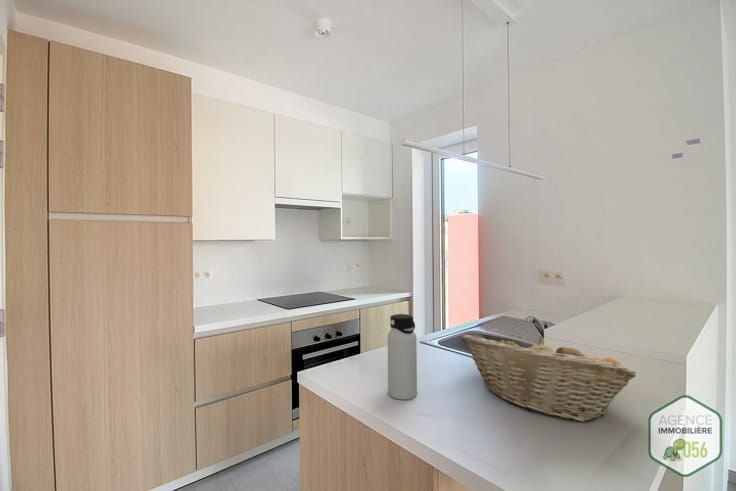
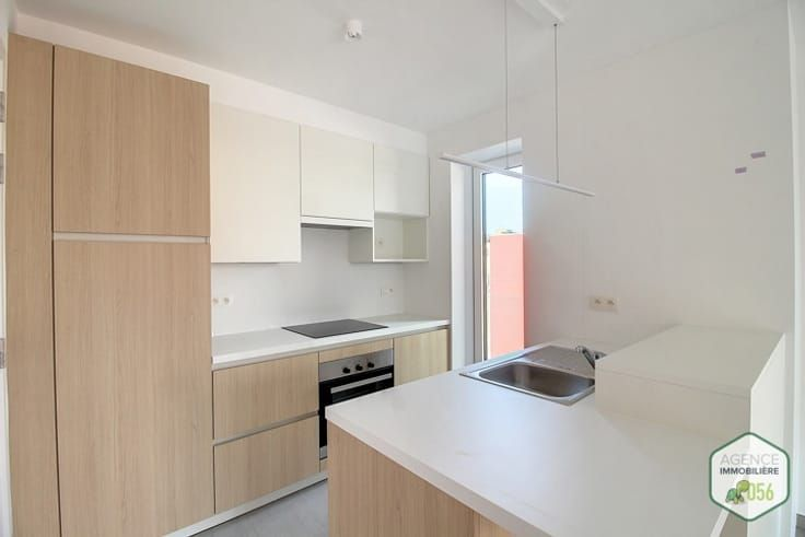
- fruit basket (537, 364)
- water bottle (402, 354)
